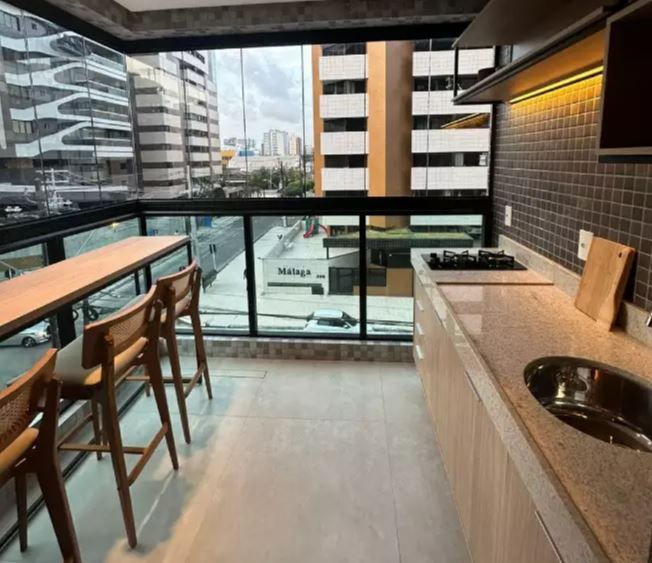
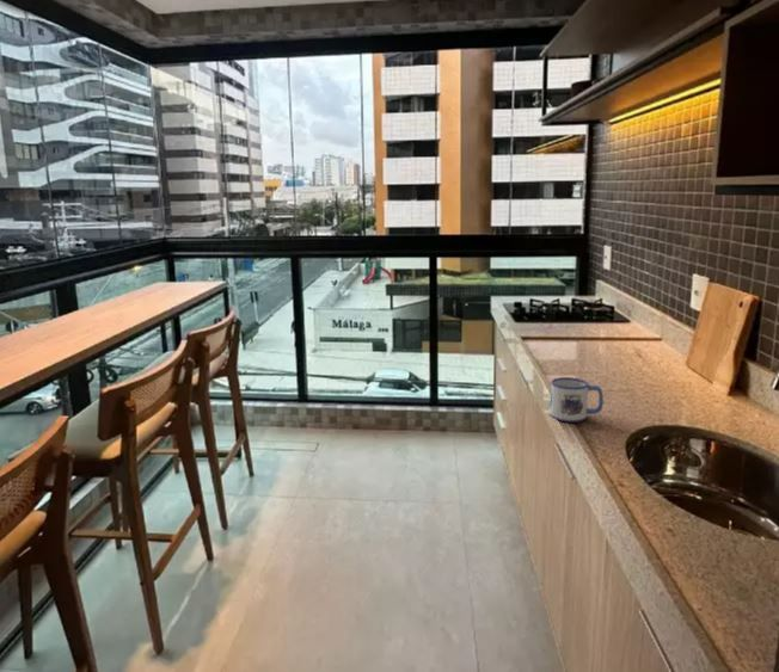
+ mug (576, 399)
